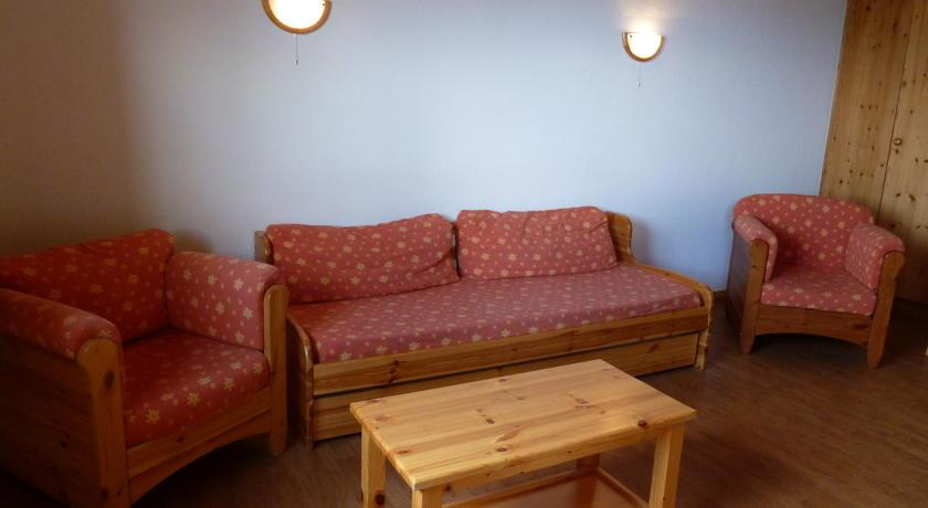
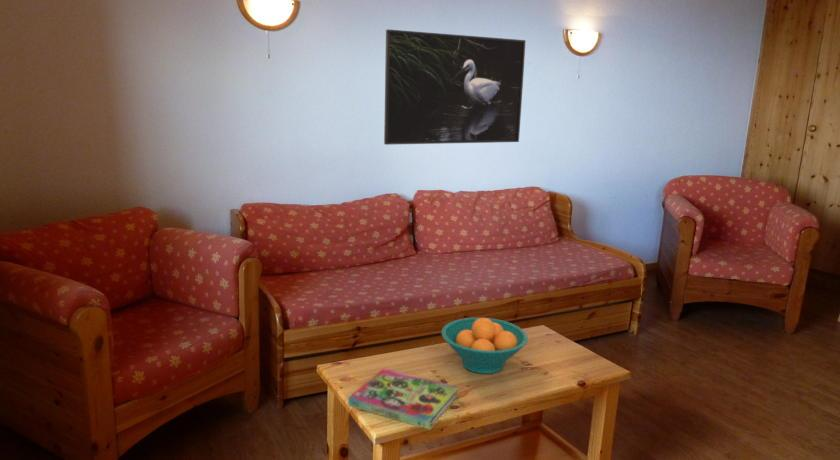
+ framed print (457, 90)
+ book (404, 396)
+ fruit bowl (483, 342)
